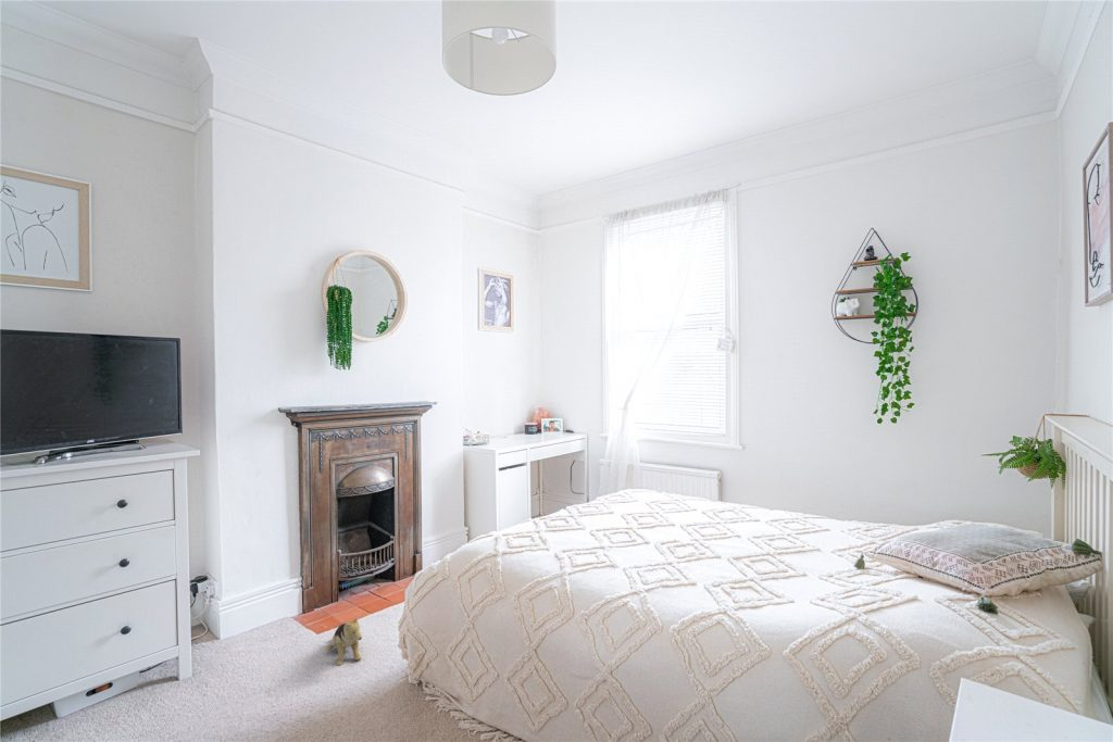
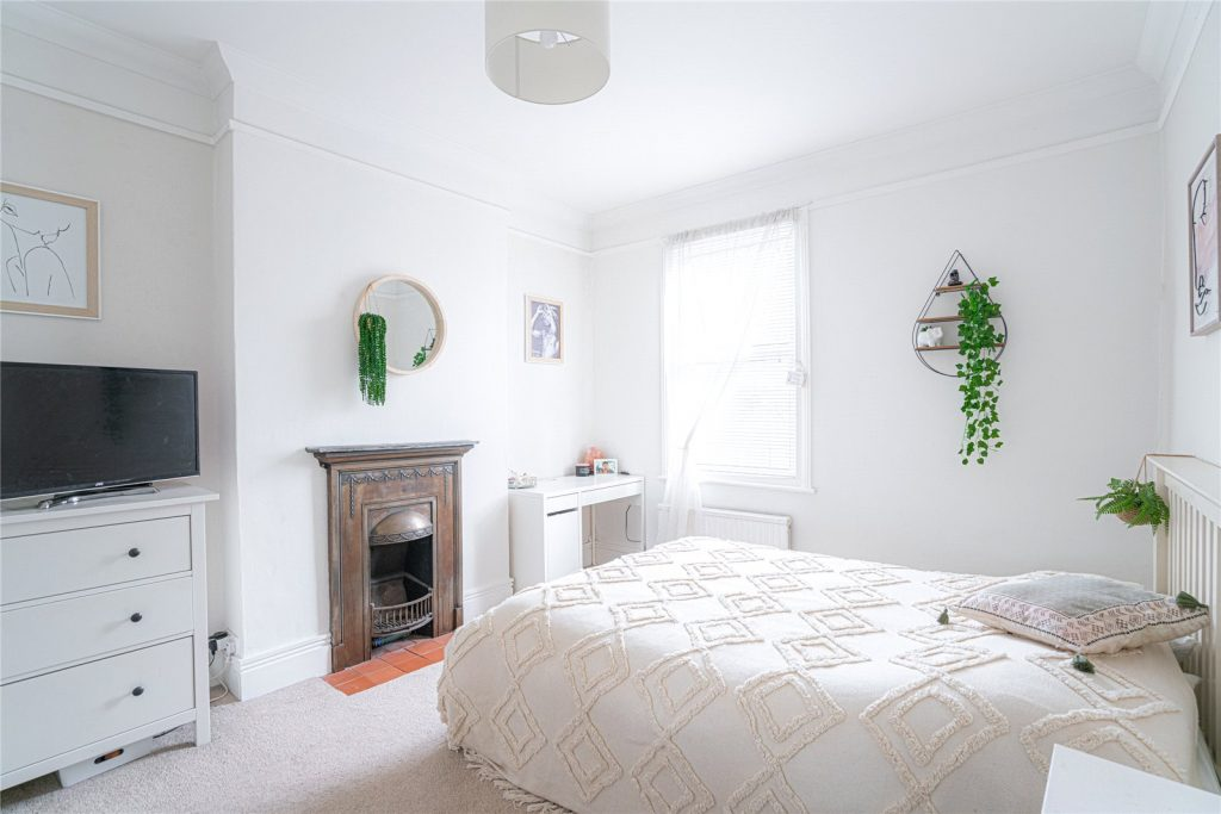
- plush toy (343, 629)
